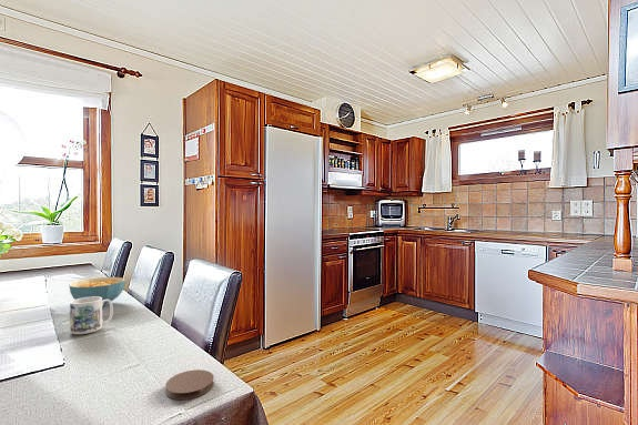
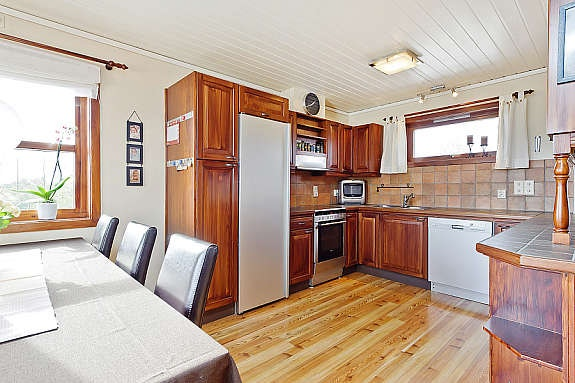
- mug (92, 314)
- coaster (190, 383)
- cereal bowl (98, 293)
